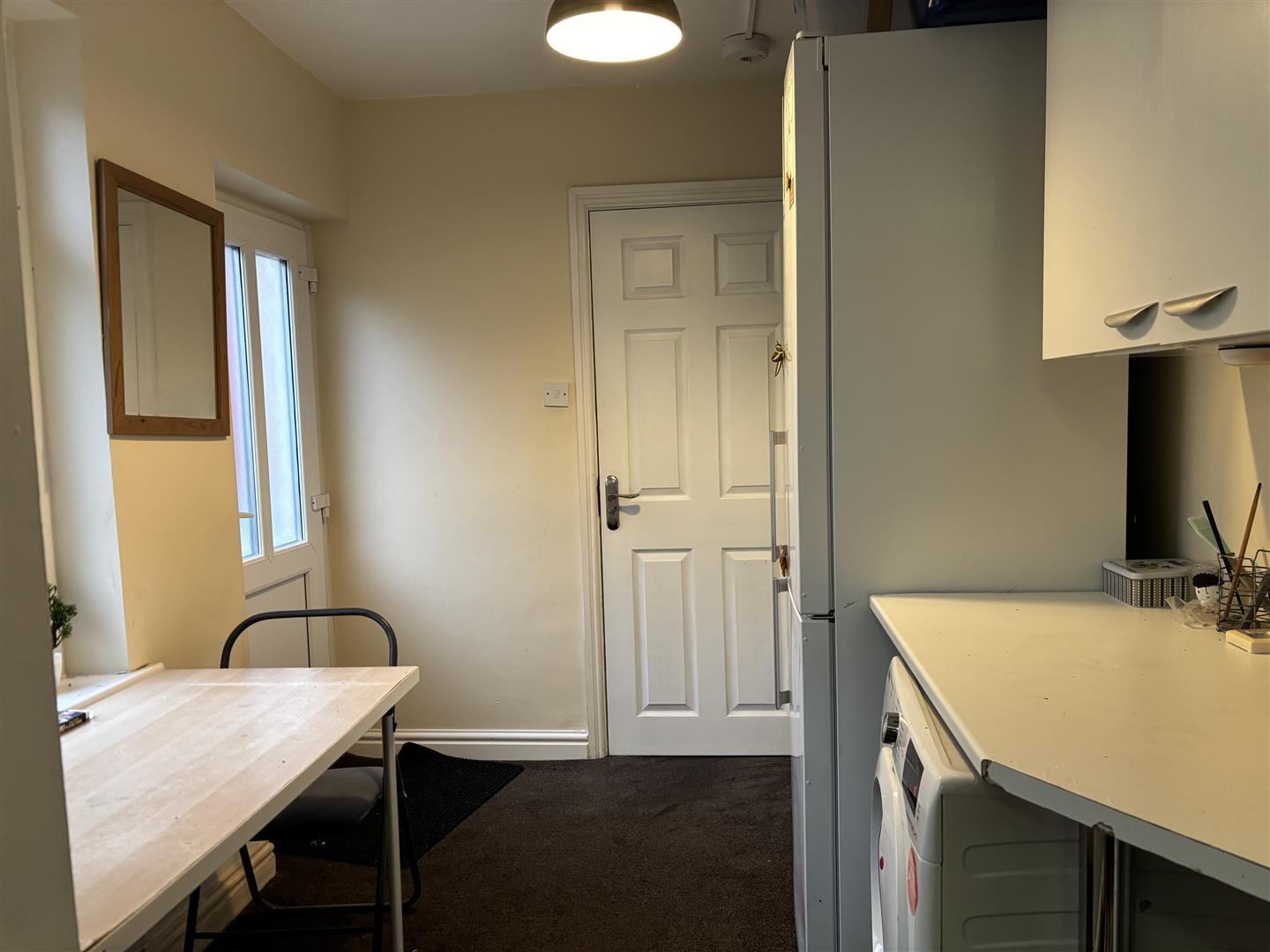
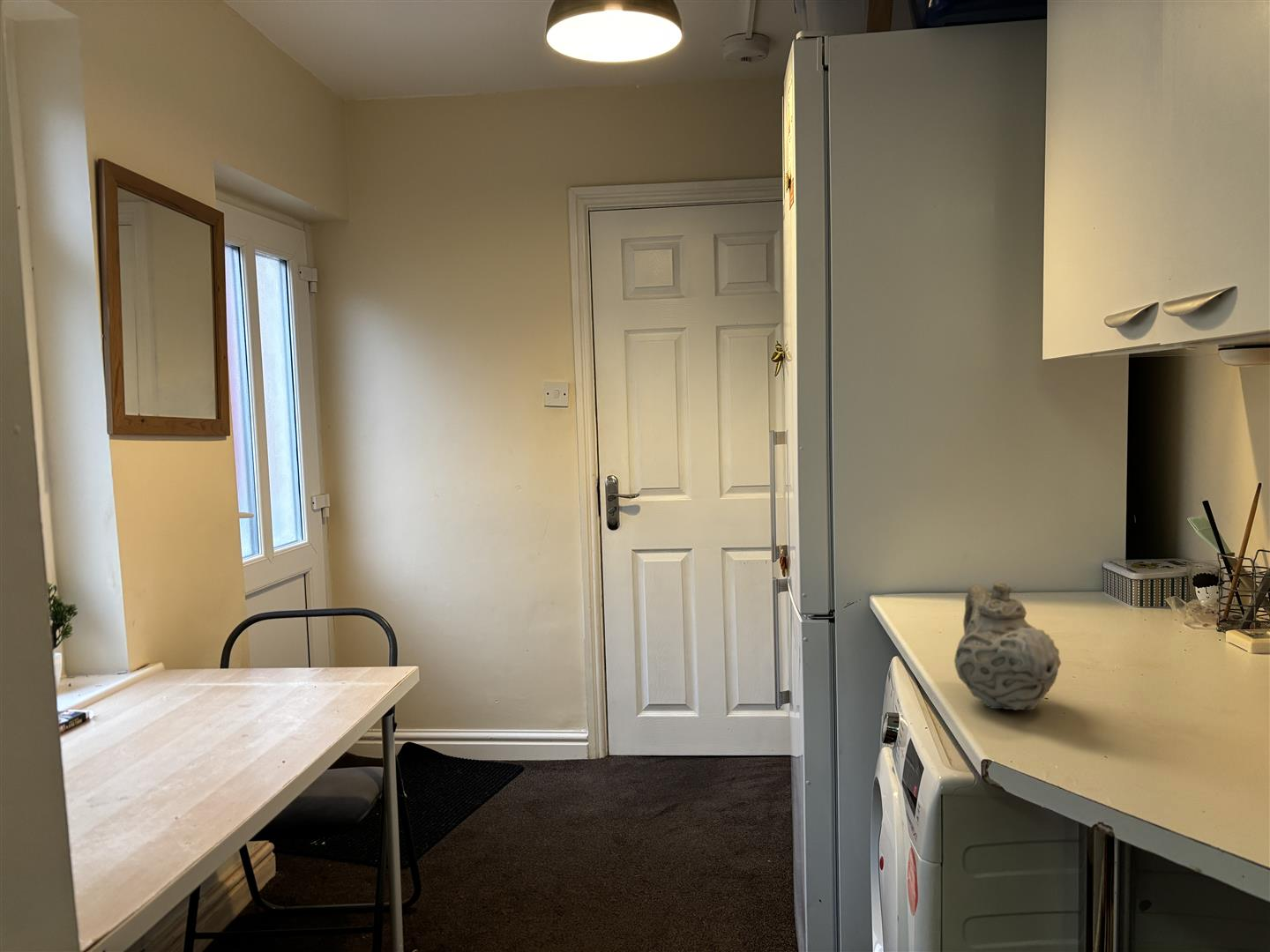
+ teapot (1002, 642)
